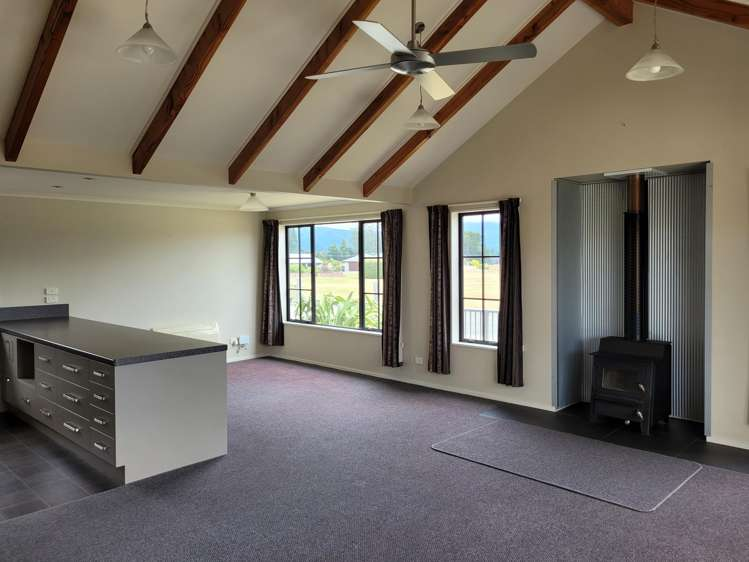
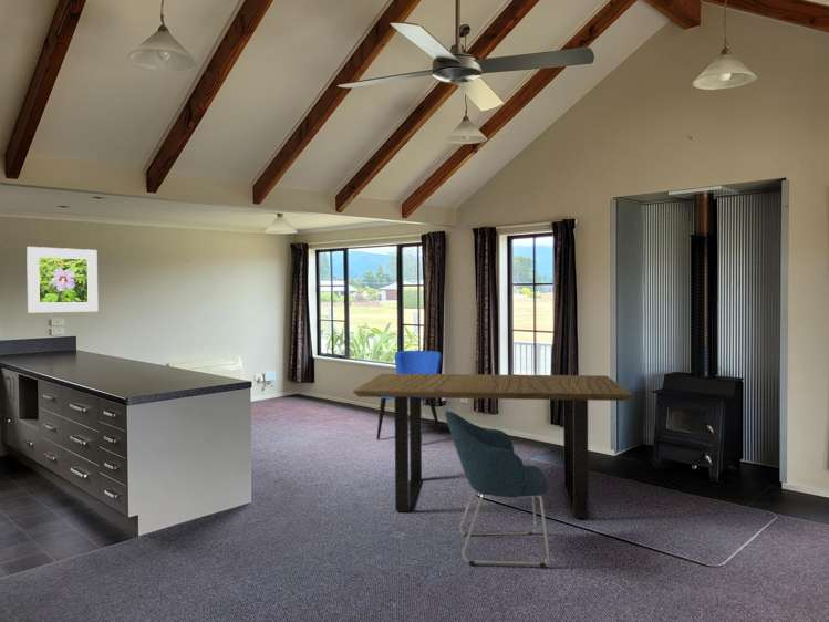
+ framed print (63, 280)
+ dining chair (408, 397)
+ chair (495, 480)
+ dining table (490, 397)
